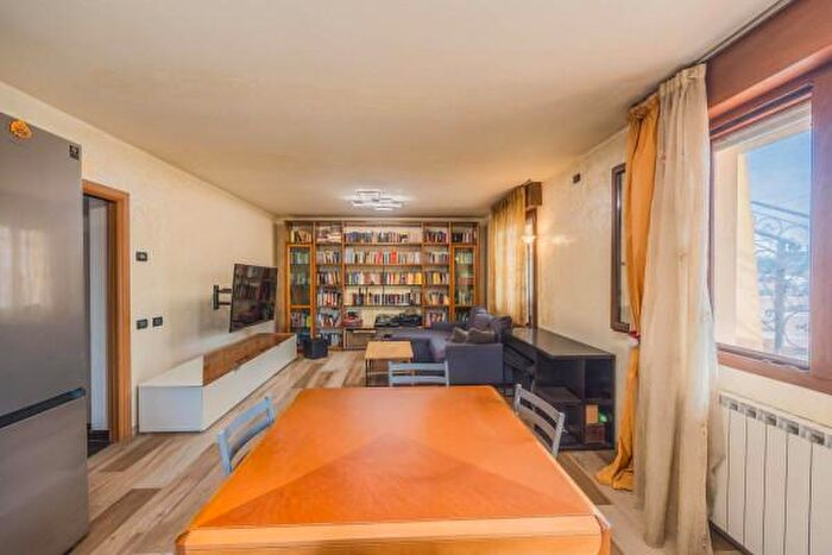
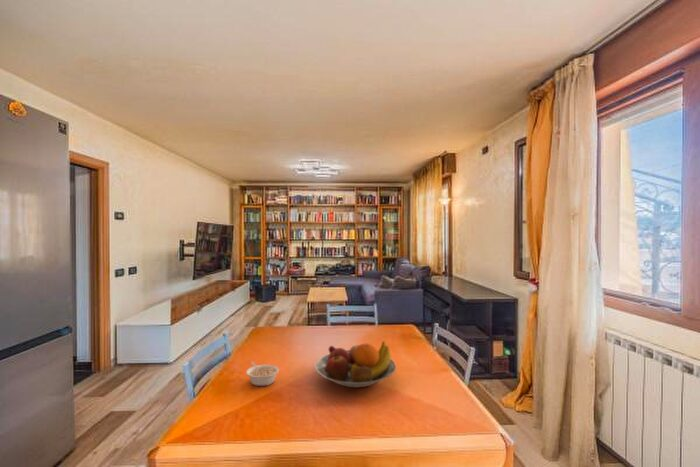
+ fruit bowl (355, 361)
+ legume (261, 374)
